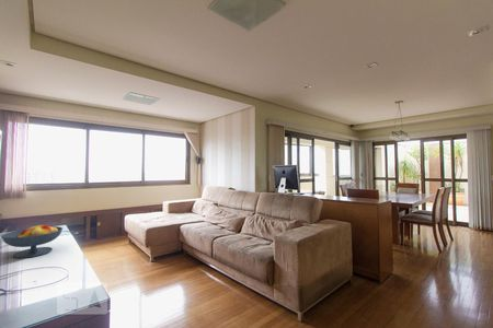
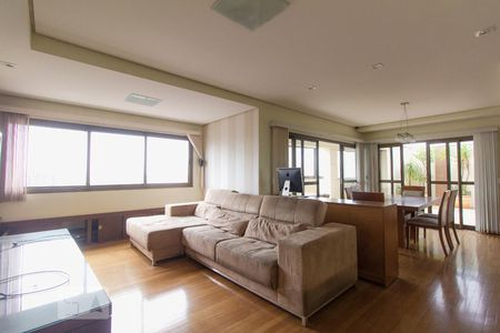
- fruit bowl (33, 238)
